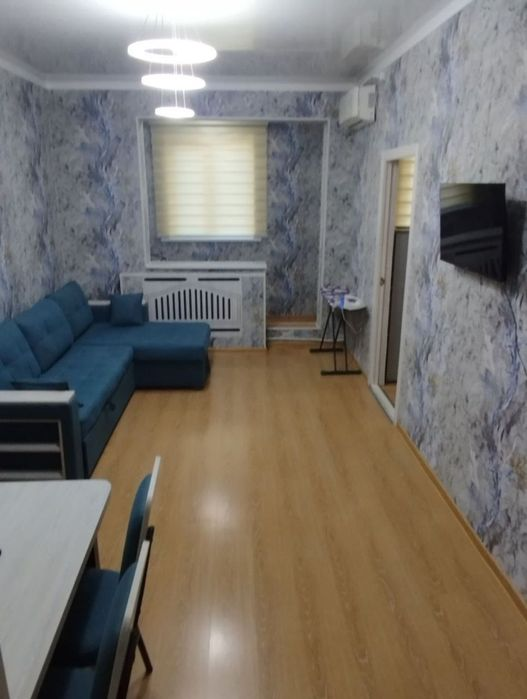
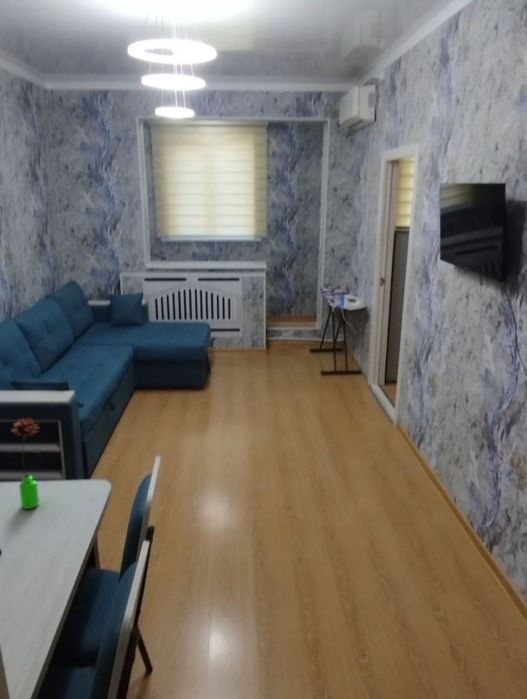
+ flower (23, 463)
